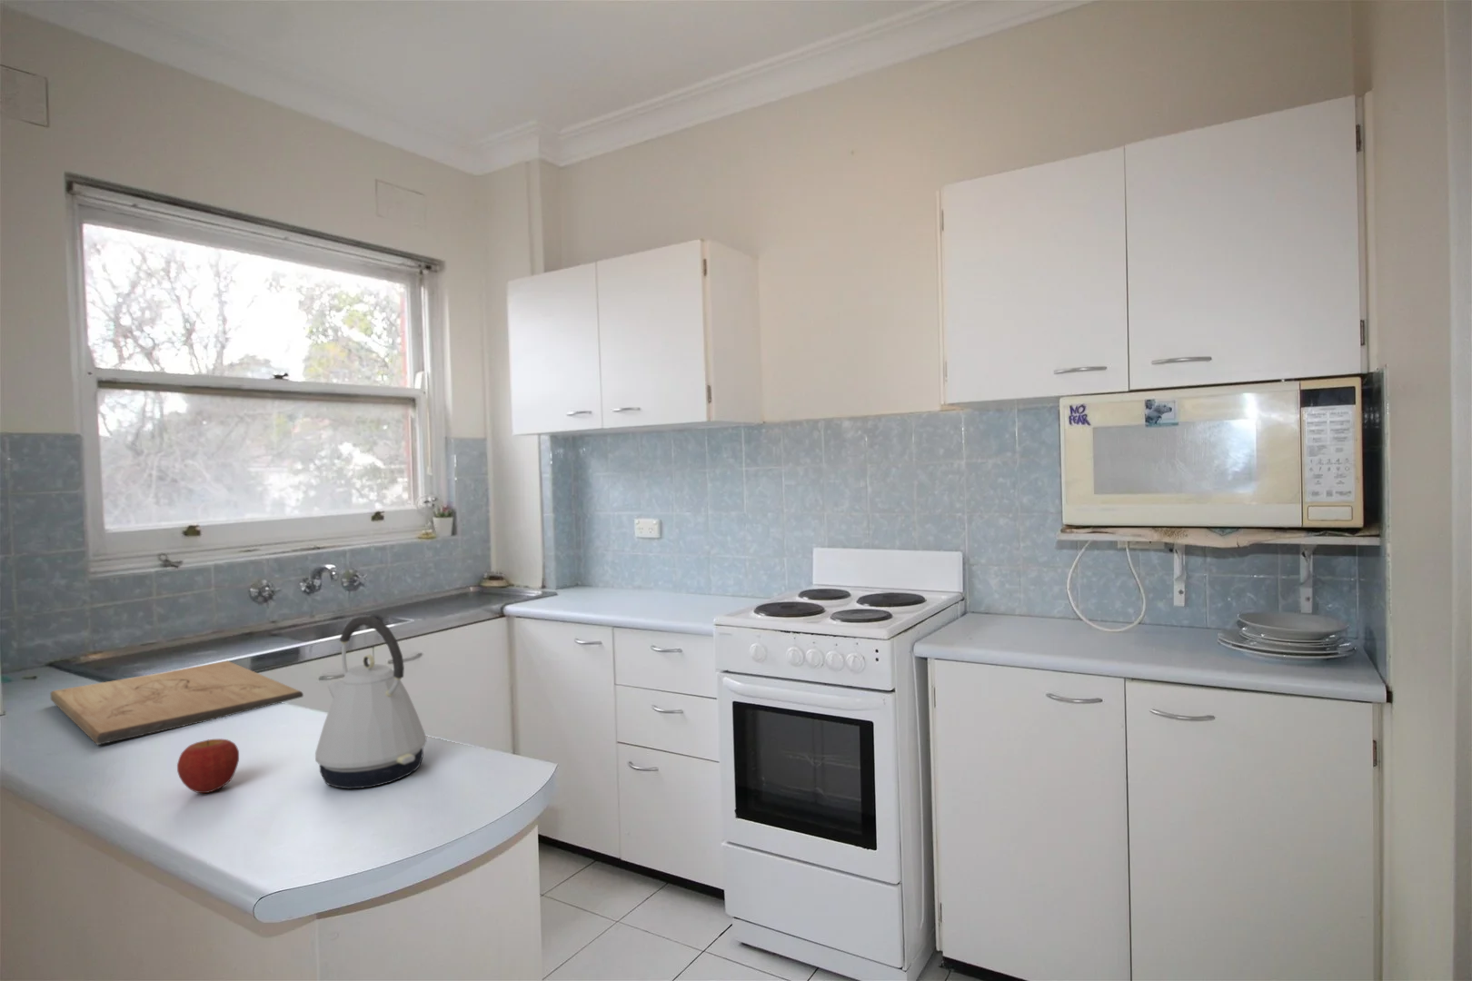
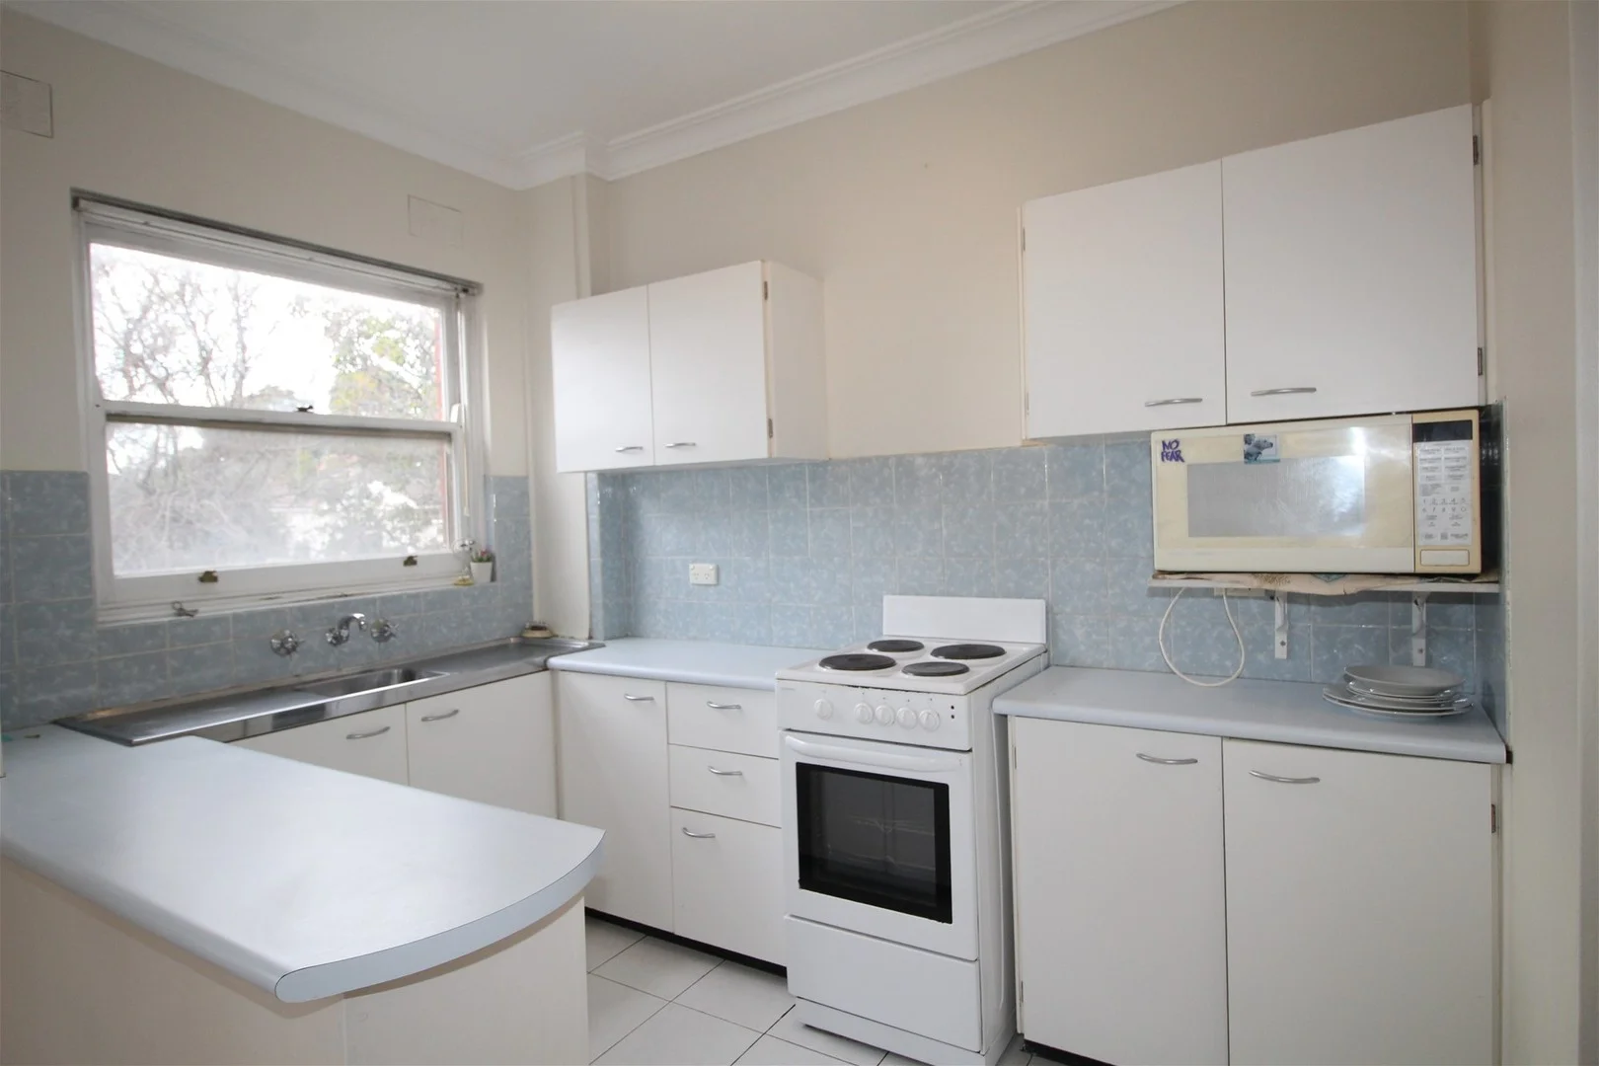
- kettle (368, 695)
- apple (209, 764)
- cutting board (174, 695)
